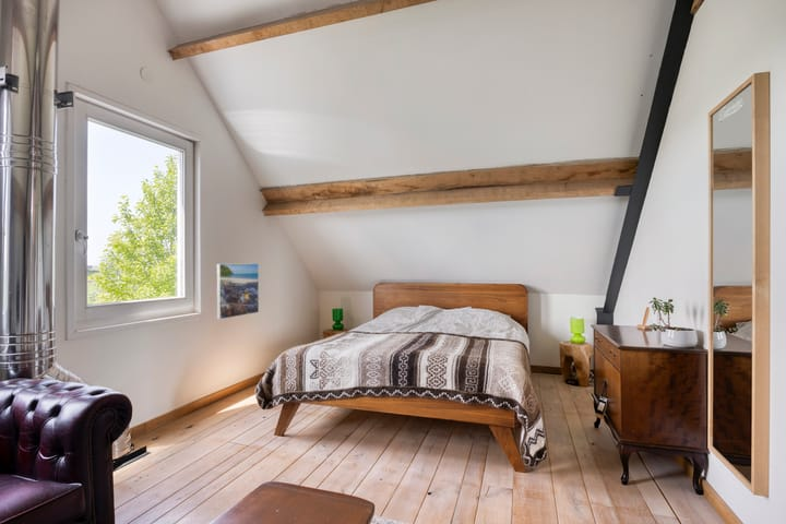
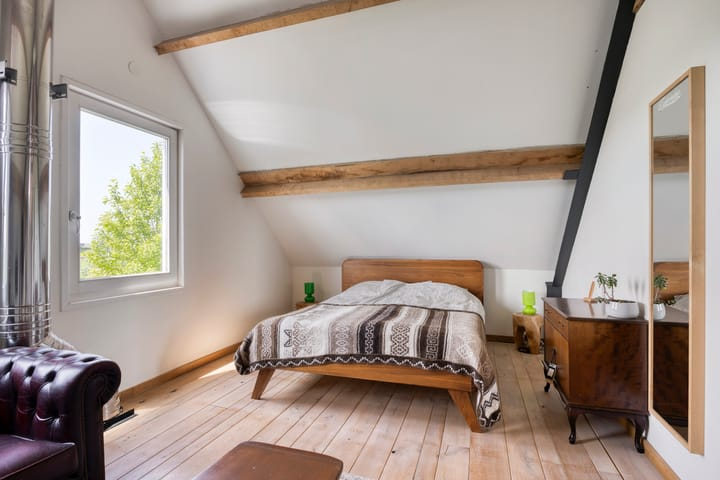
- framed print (238, 289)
